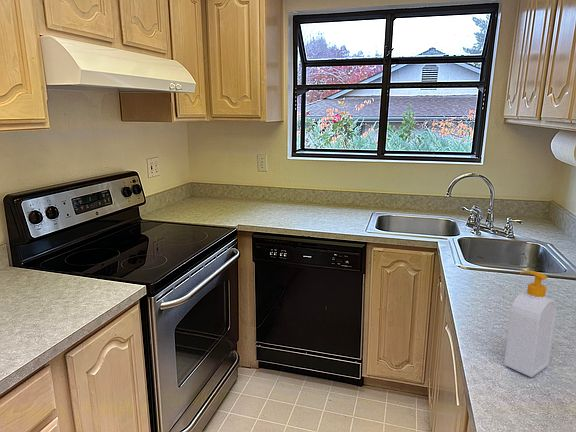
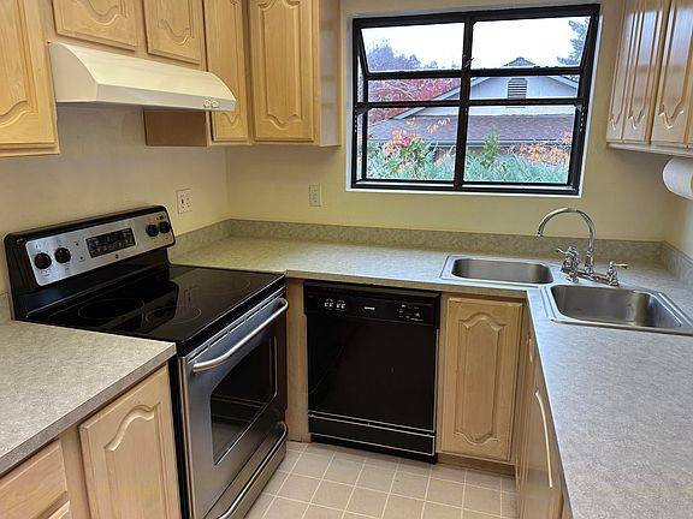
- soap bottle (530, 320)
